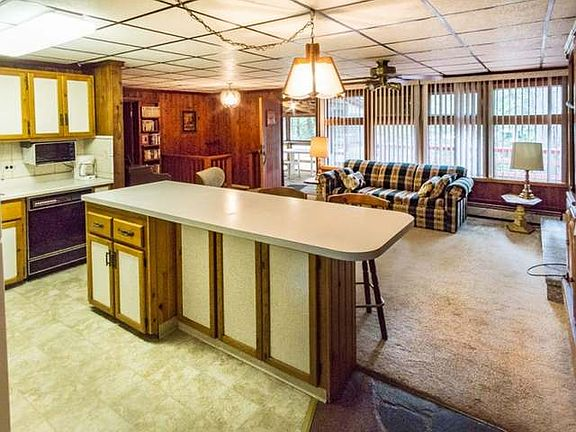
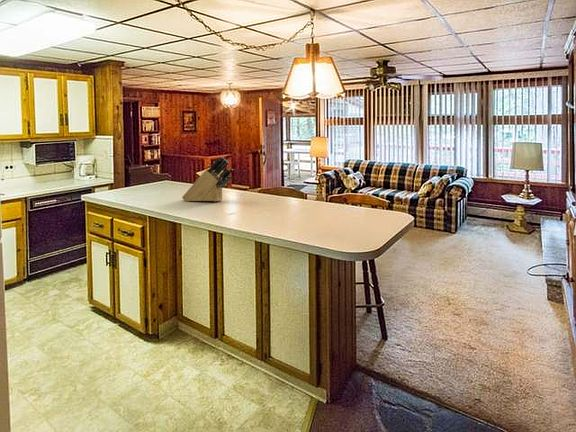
+ knife block (207, 179)
